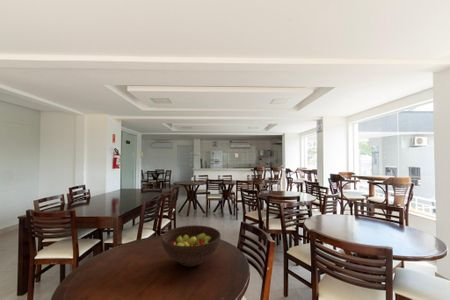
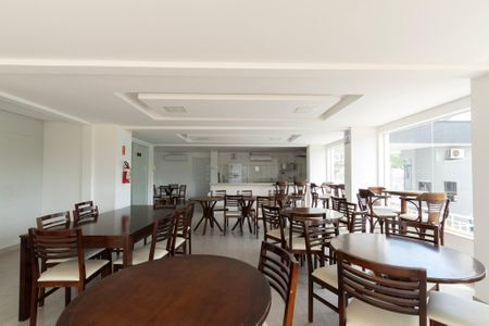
- fruit bowl (191, 248)
